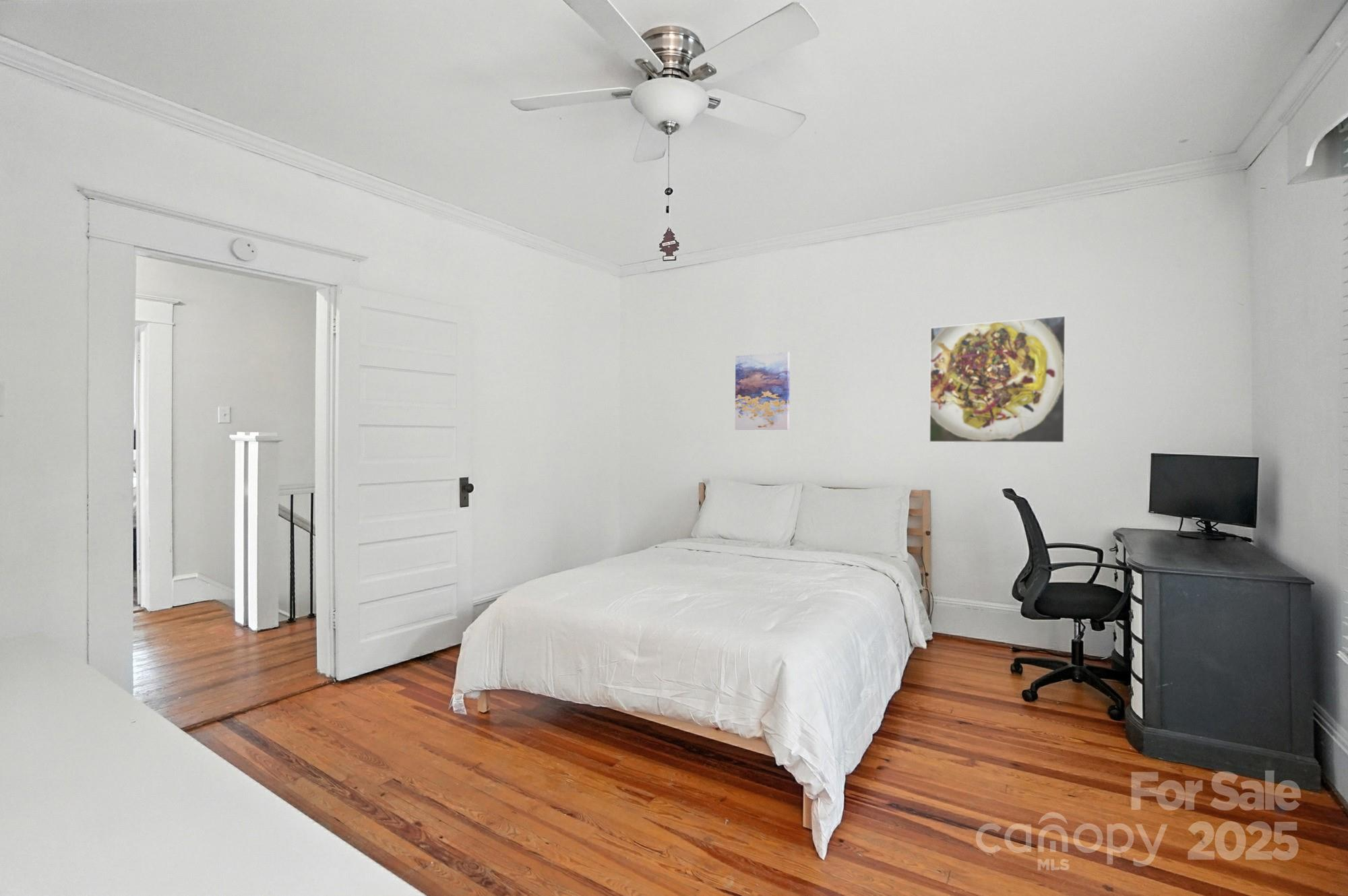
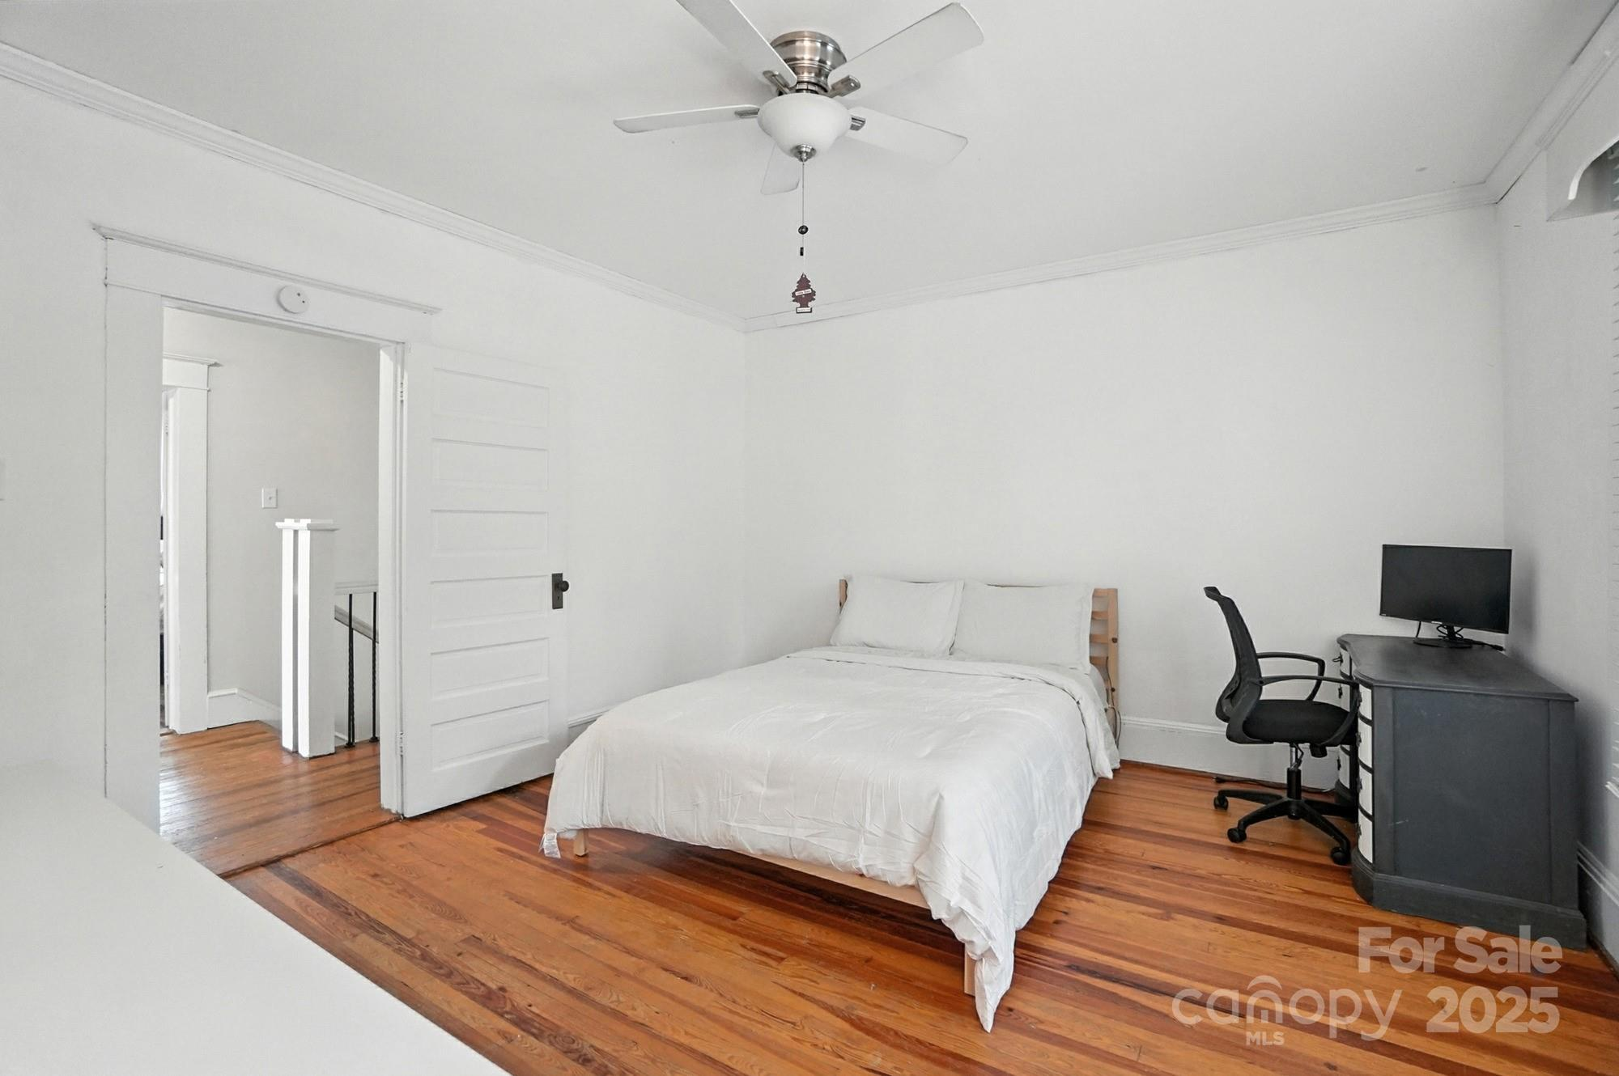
- wall art (762, 391)
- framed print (993, 382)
